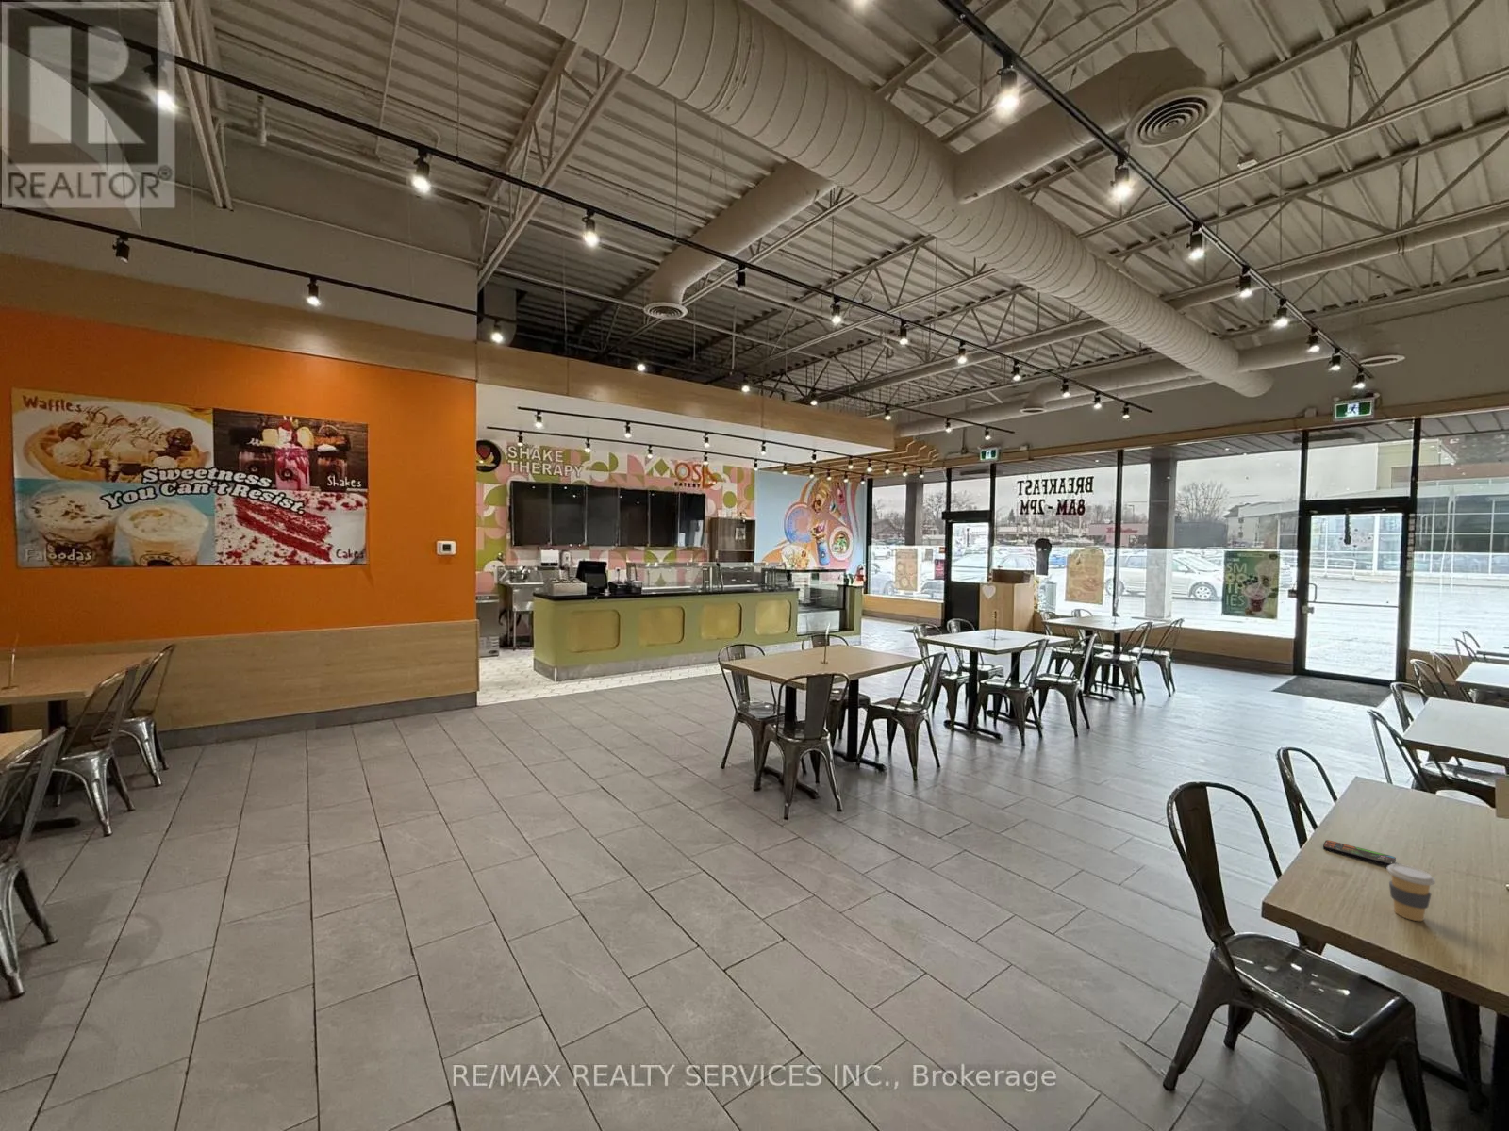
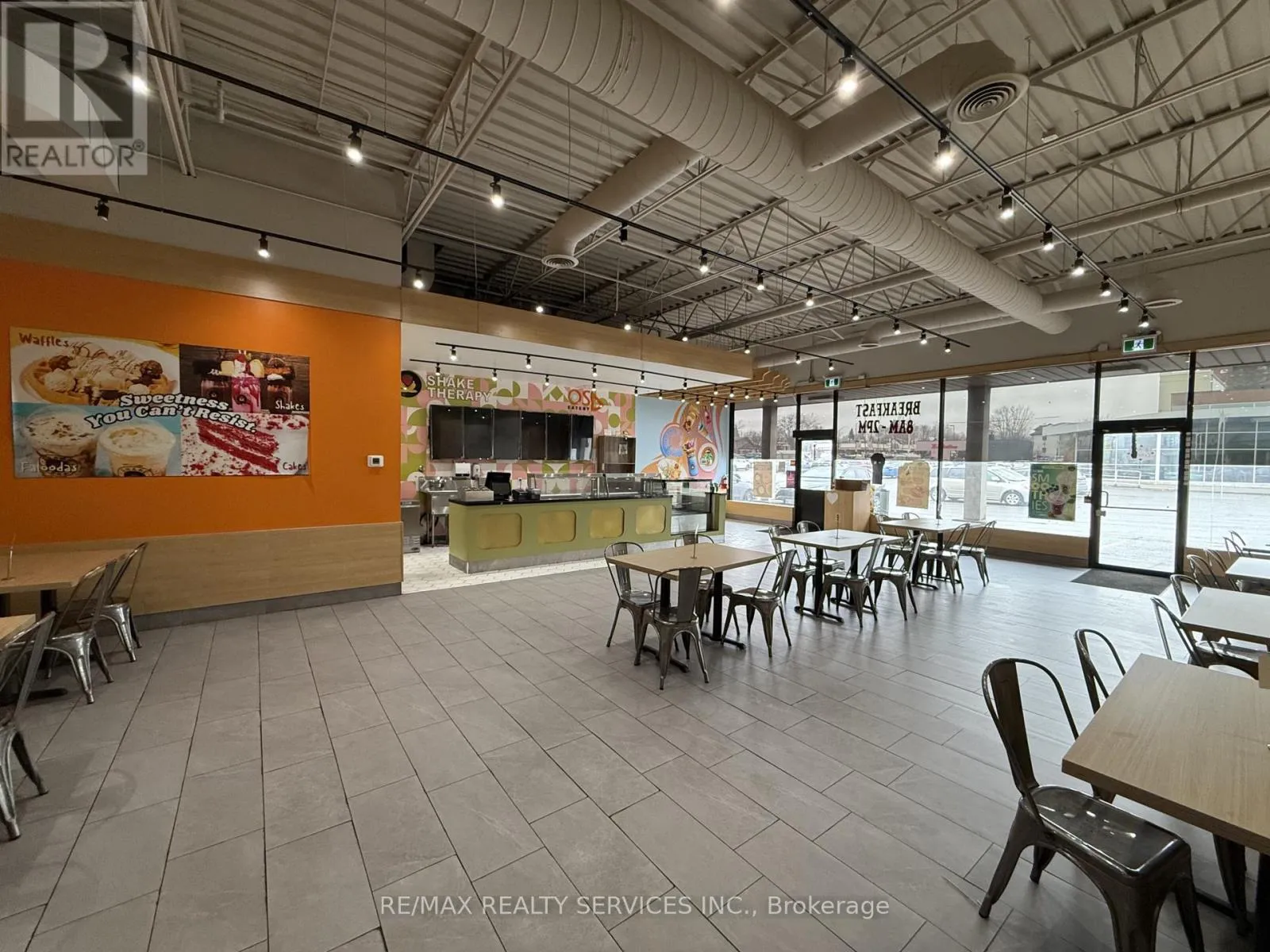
- coffee cup (1409, 892)
- smartphone (1358, 852)
